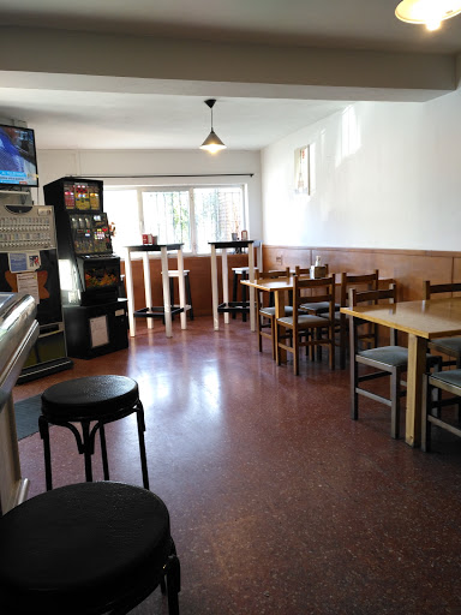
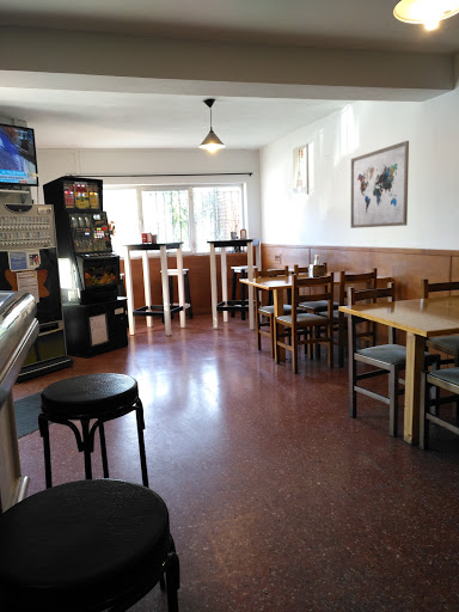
+ wall art (377, 189)
